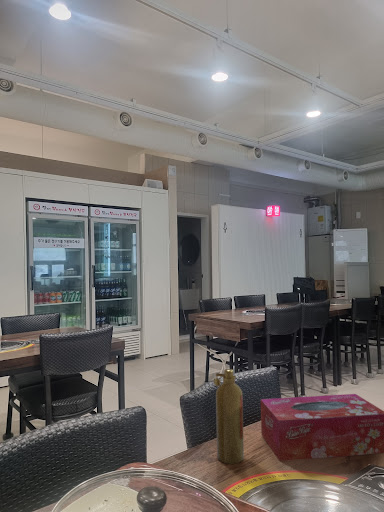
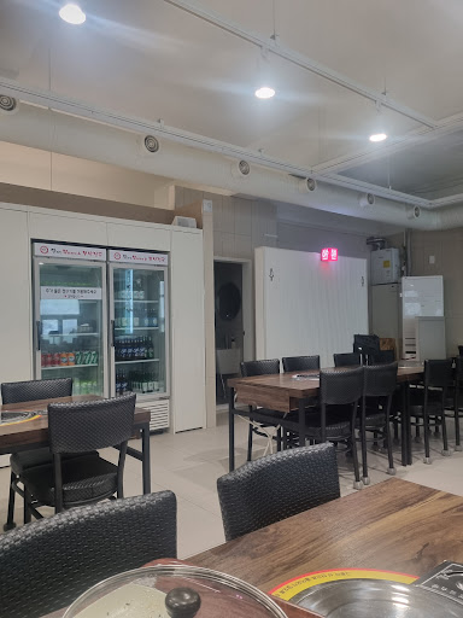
- tissue box (320, 424)
- perfume bottle (229, 413)
